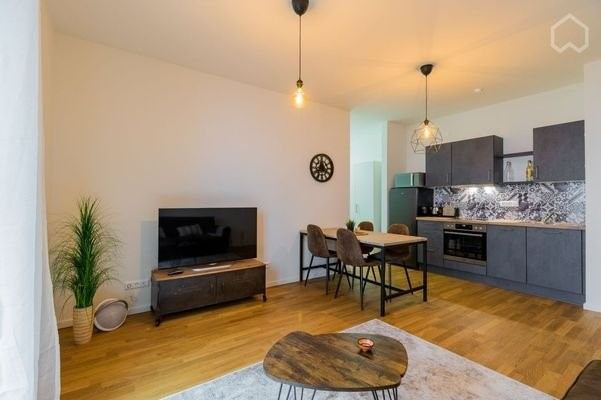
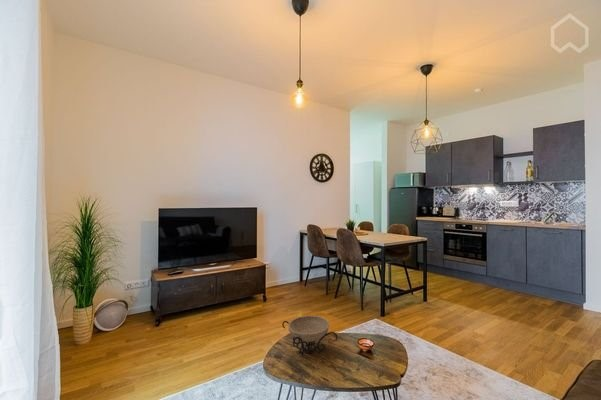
+ decorative bowl (308, 337)
